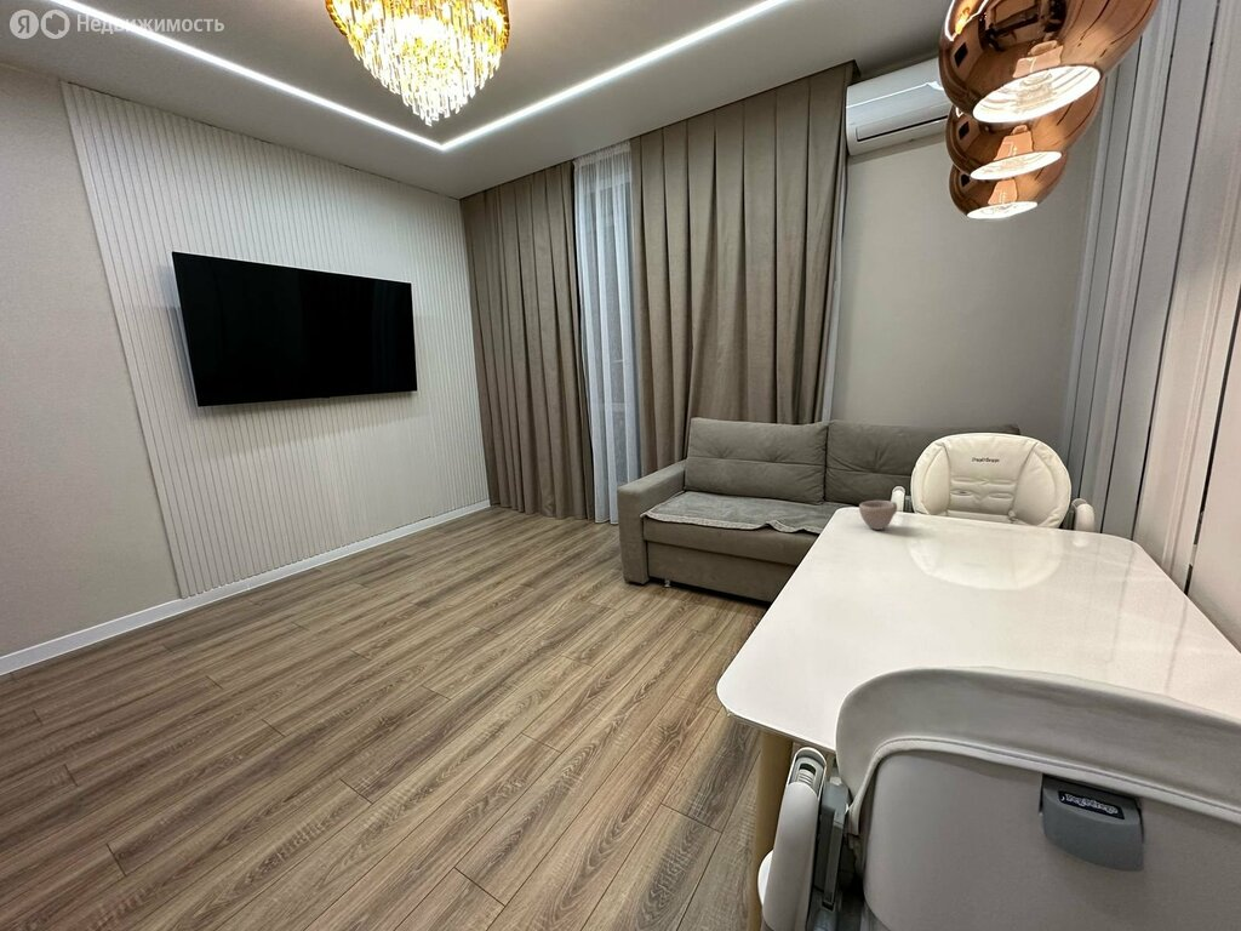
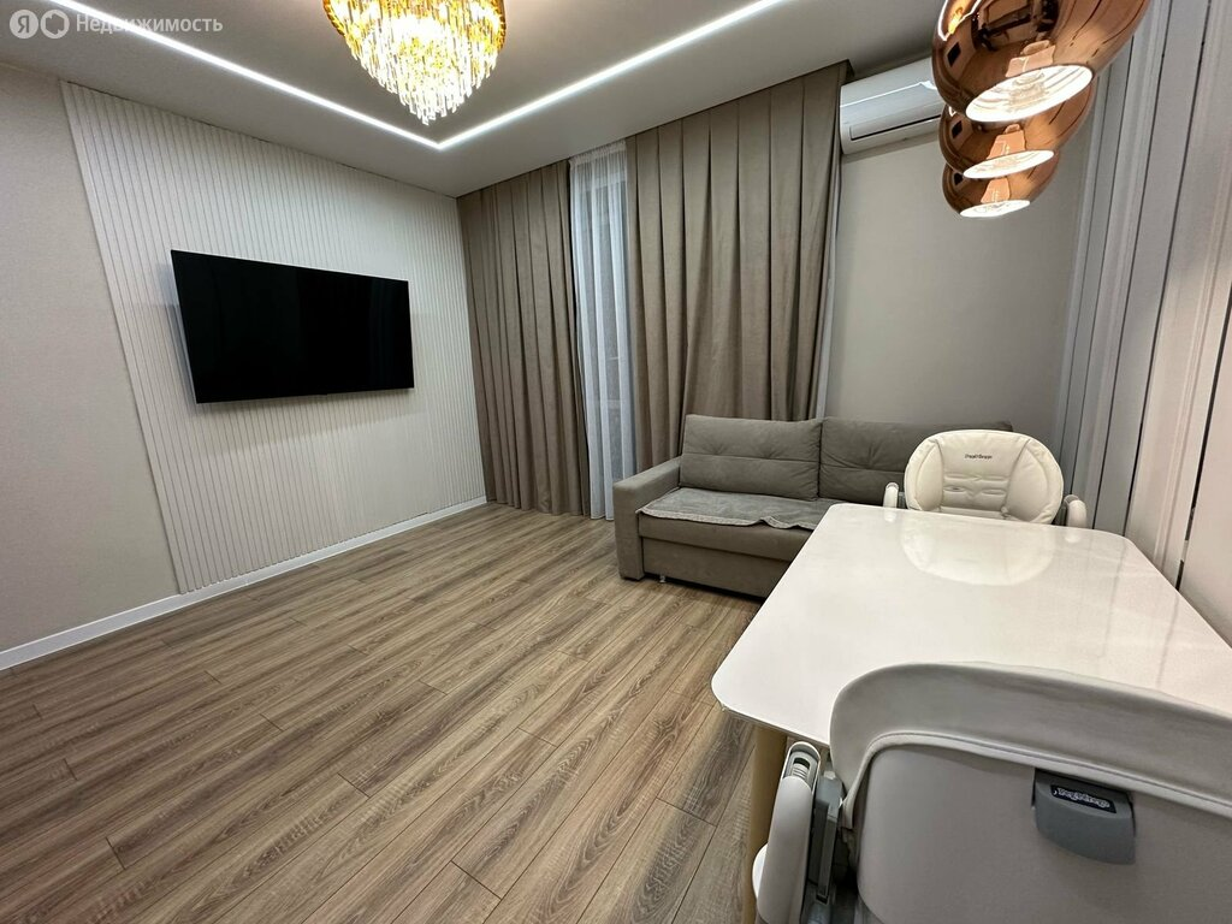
- cup (880, 514)
